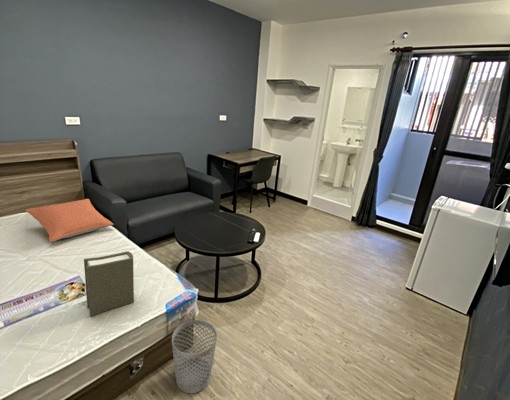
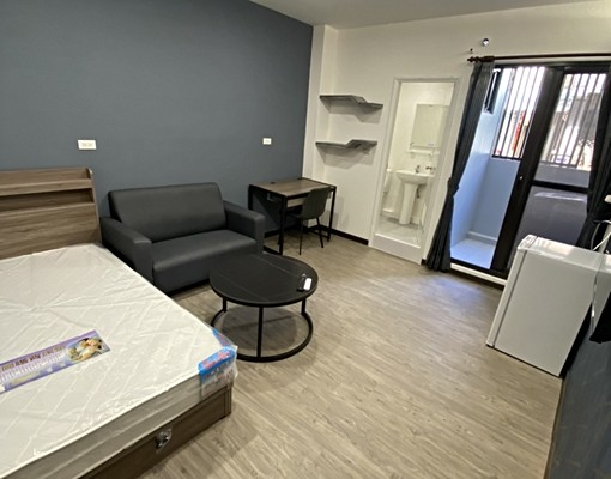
- book (110, 281)
- pillow (71, 217)
- wastebasket (194, 357)
